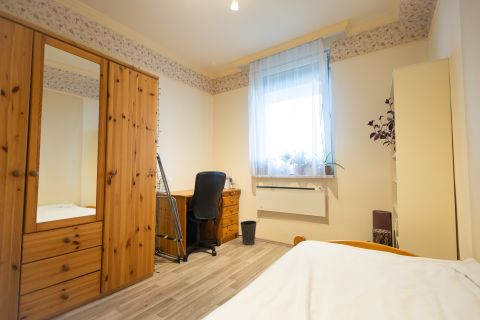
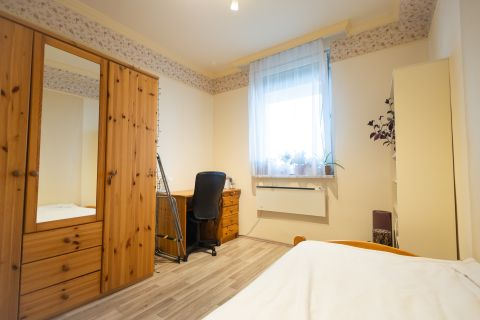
- waste basket (248, 232)
